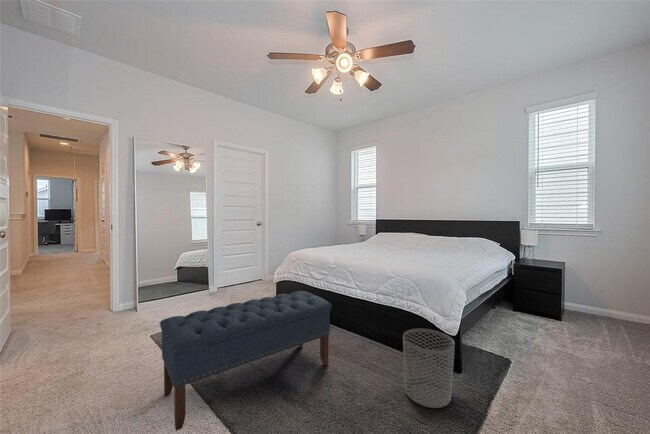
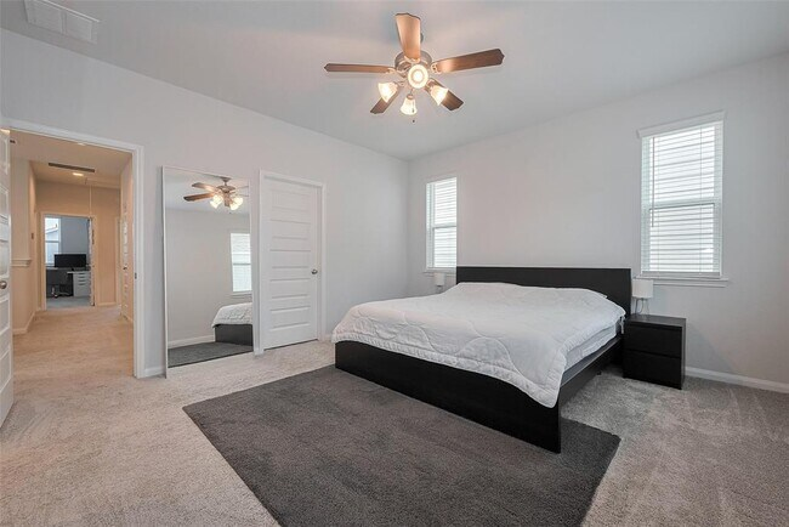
- waste bin (427, 366)
- bench (253, 342)
